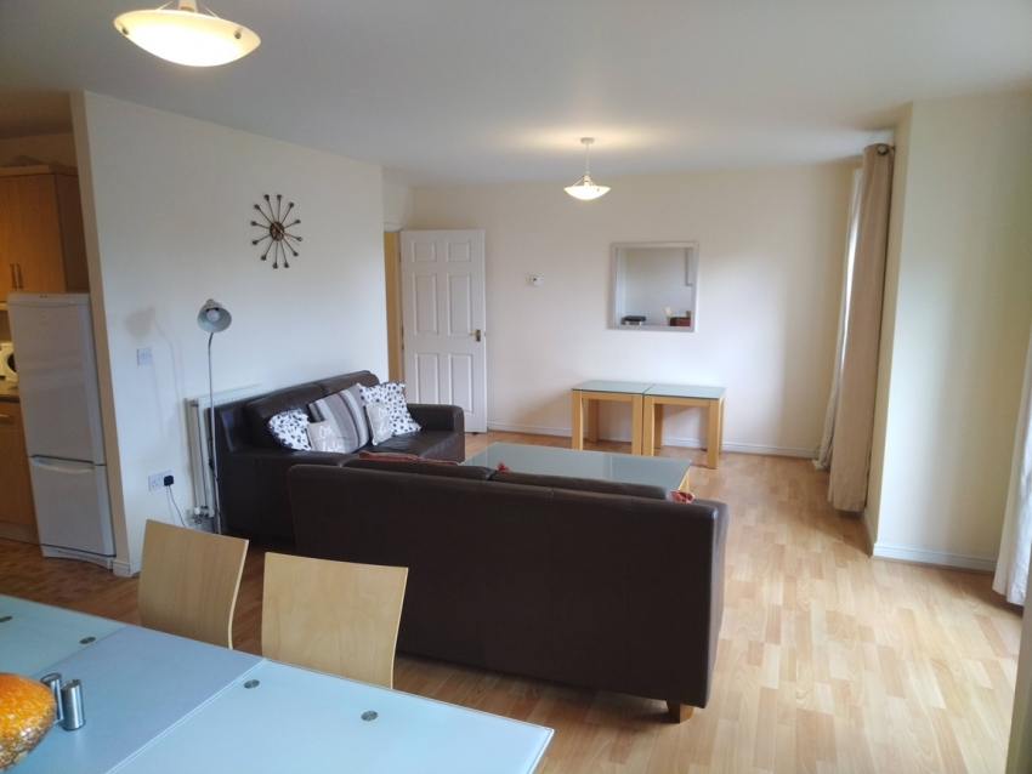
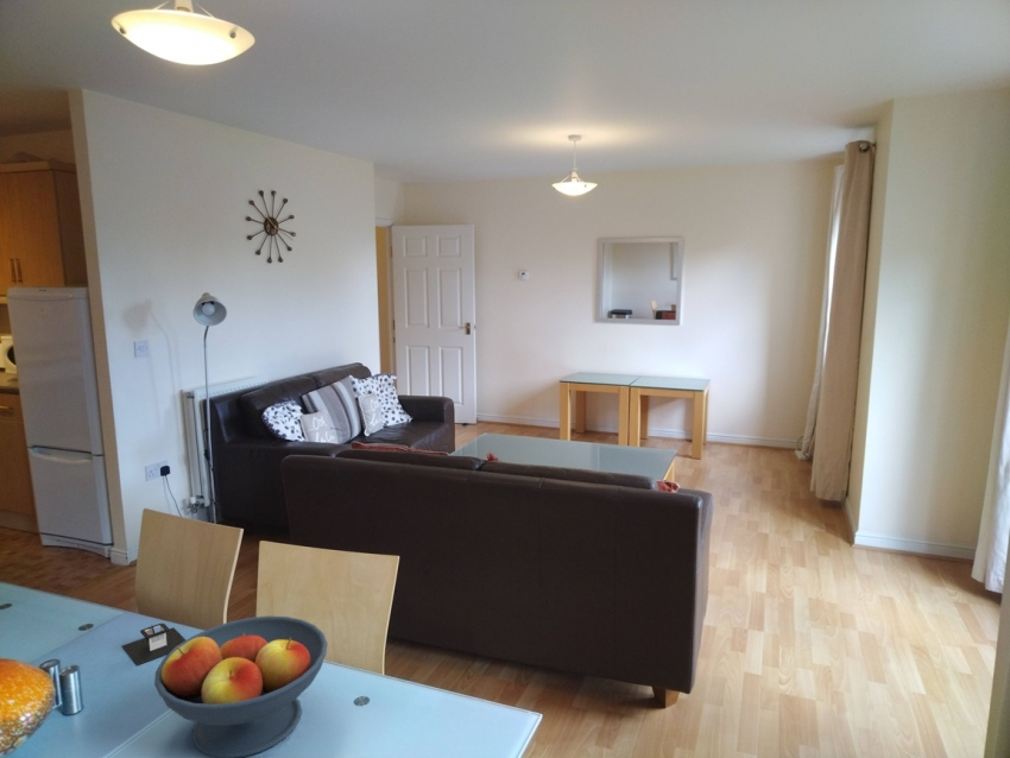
+ fruit bowl (246, 677)
+ architectural model (154, 634)
